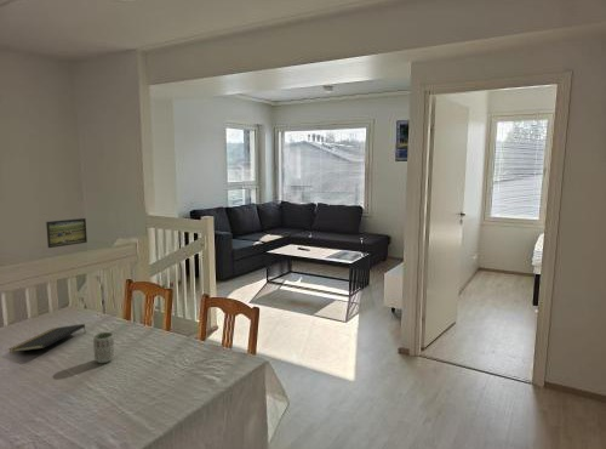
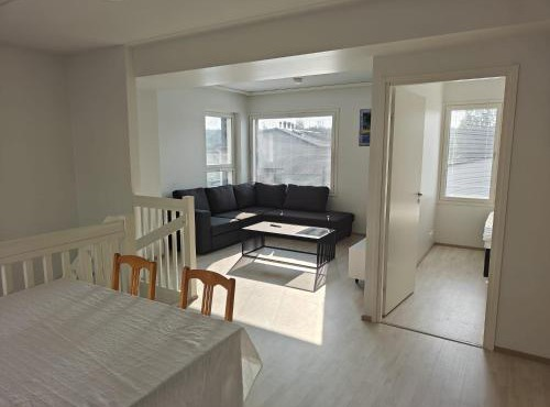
- cup (103, 347)
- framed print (67, 232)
- notepad (48, 337)
